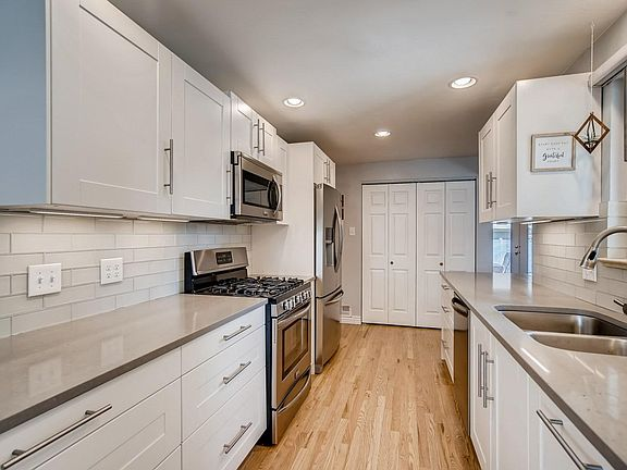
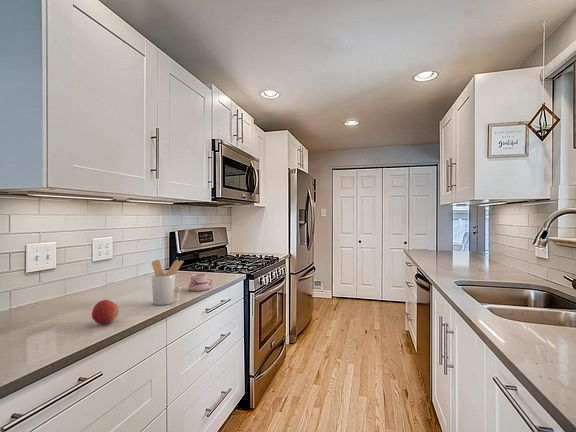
+ apple (105, 311)
+ utensil holder (168, 280)
+ mug (200, 281)
